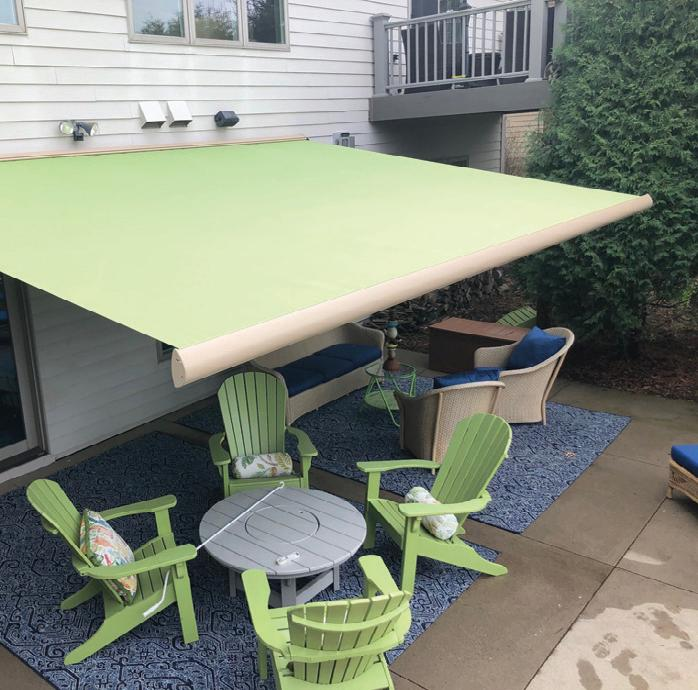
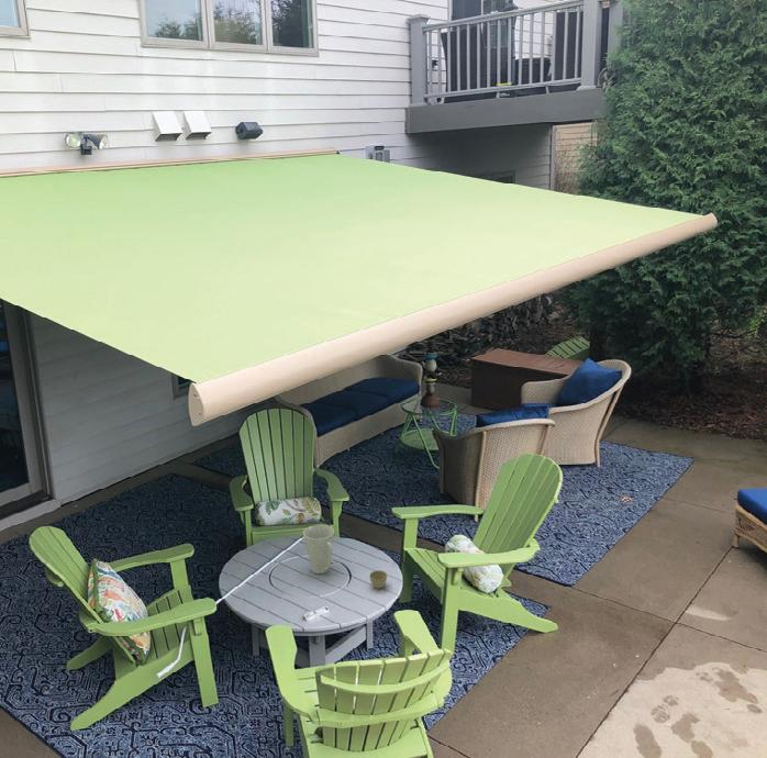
+ flower pot (378, 580)
+ vase (320, 551)
